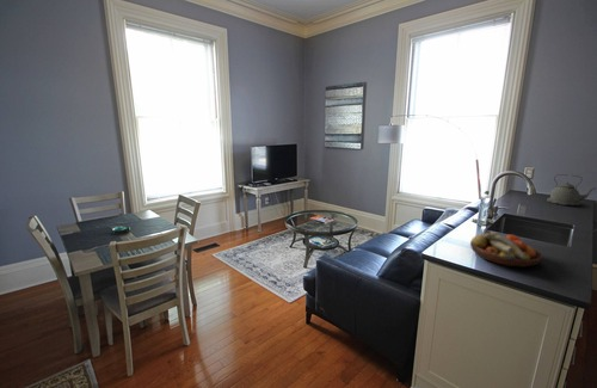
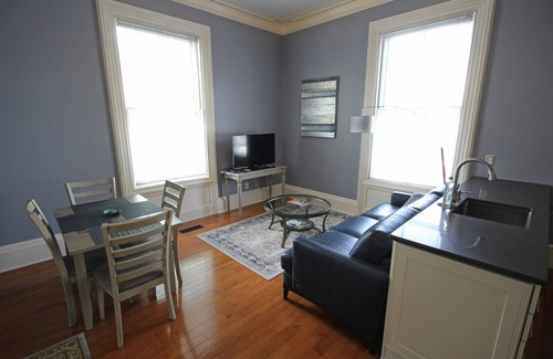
- fruit bowl (505, 245)
- kettle (567, 189)
